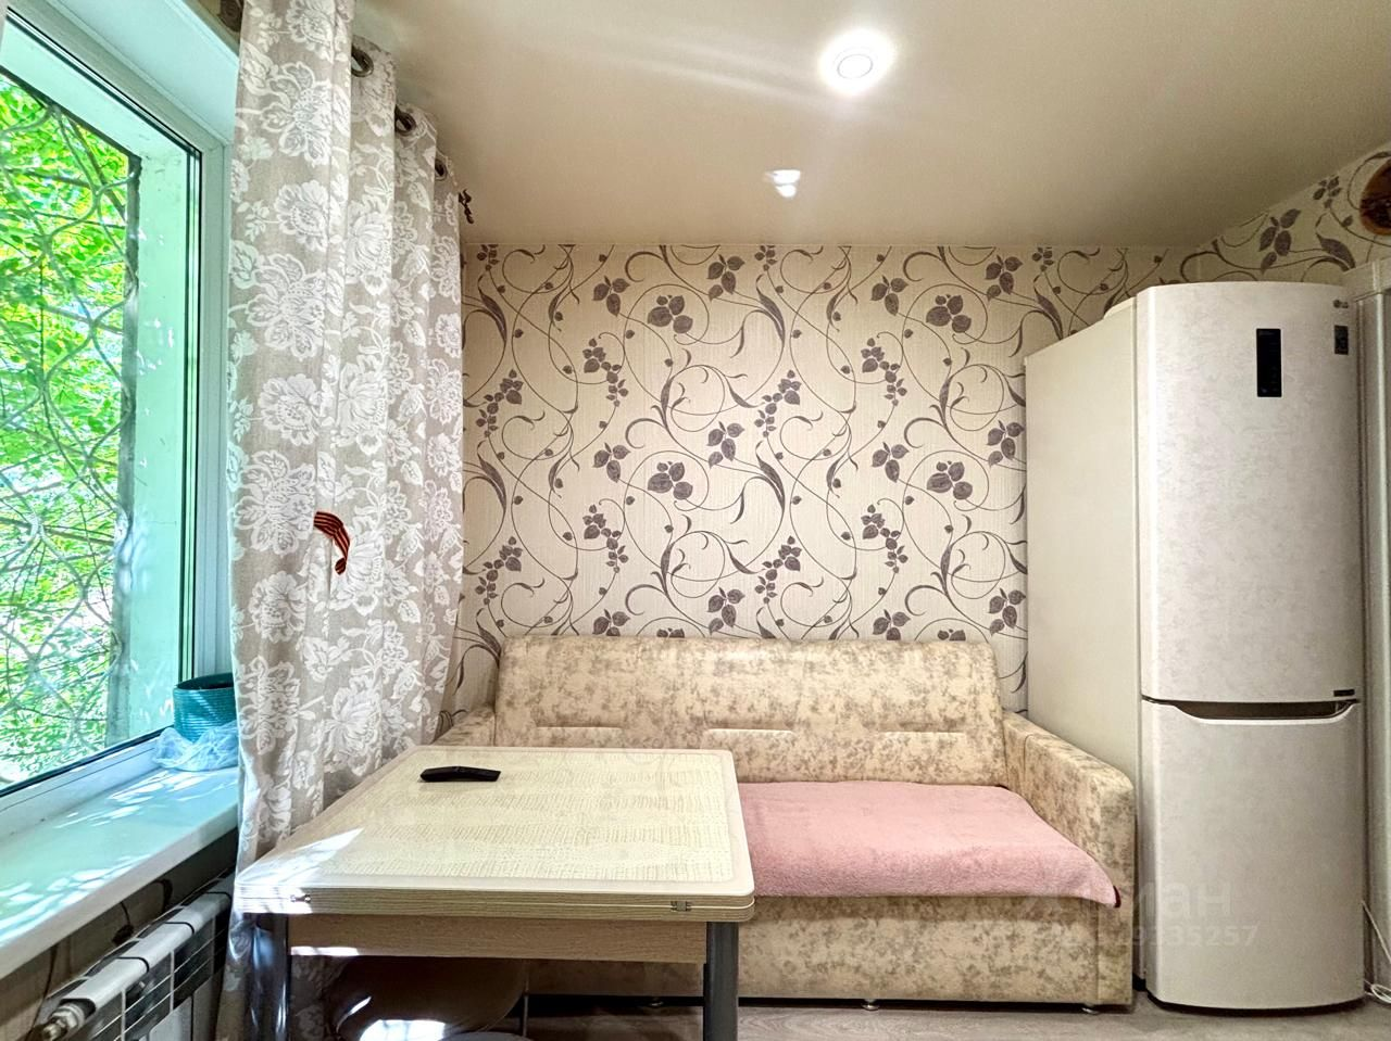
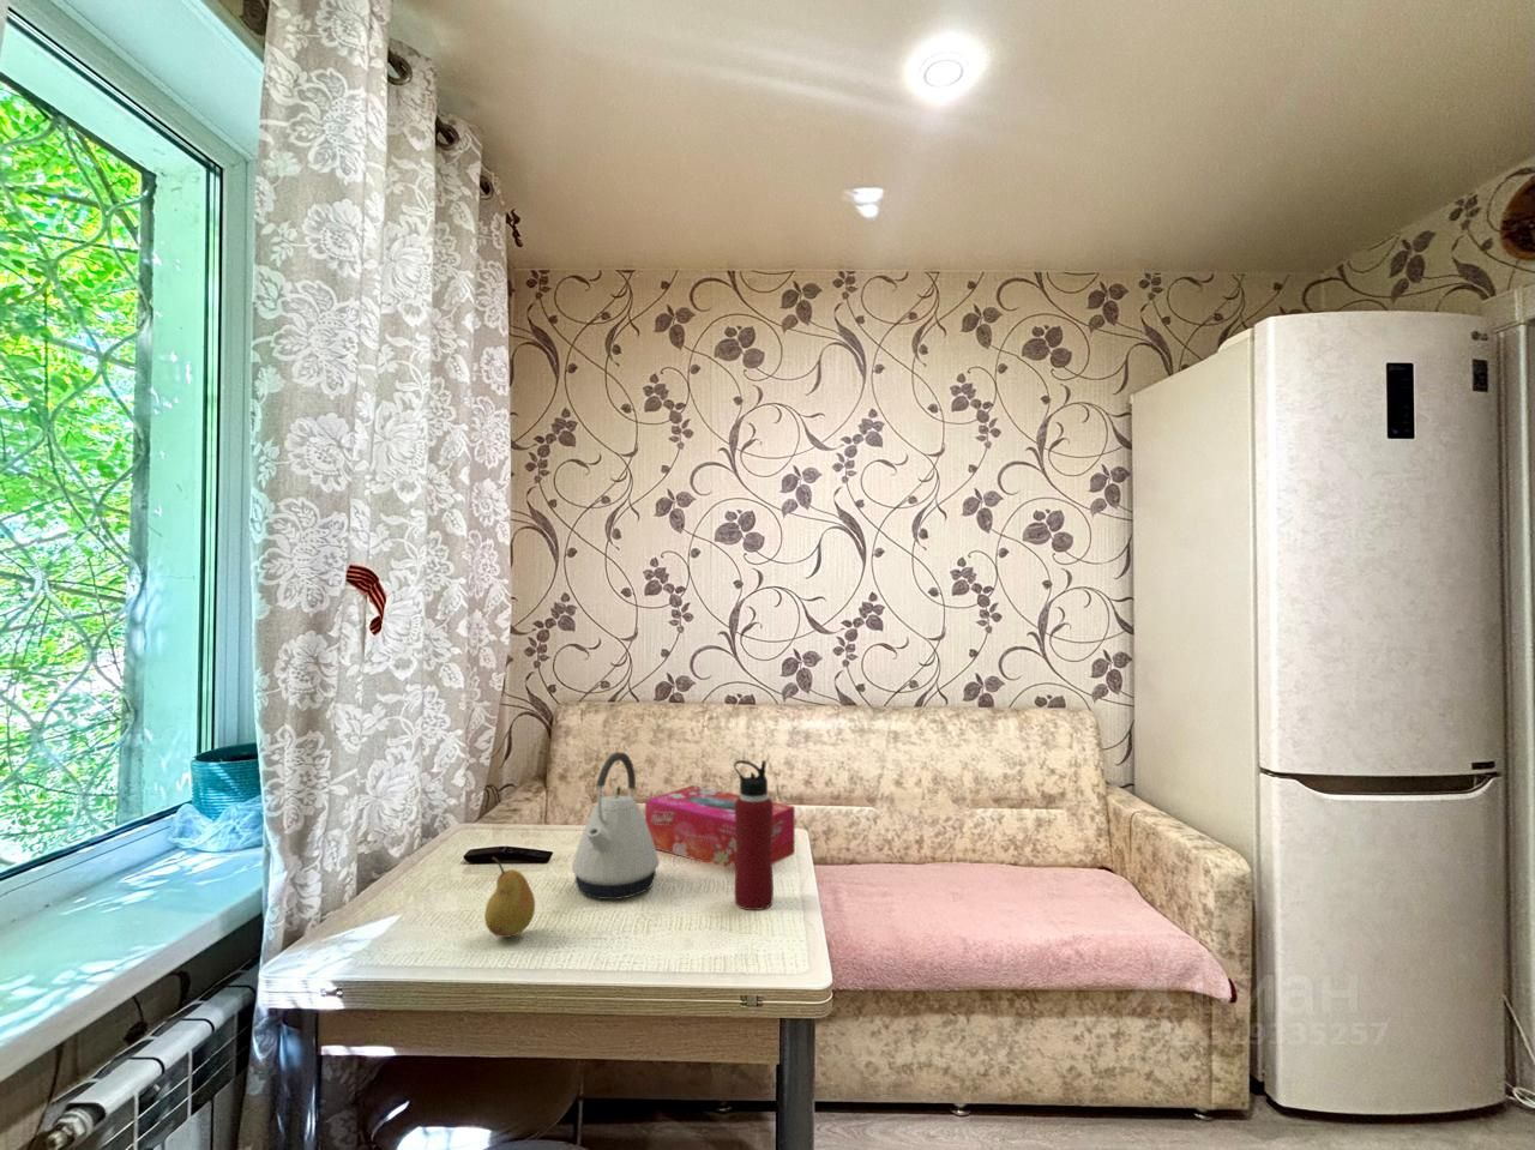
+ water bottle (754, 831)
+ kettle (614, 820)
+ fruit (510, 898)
+ tissue box (719, 826)
